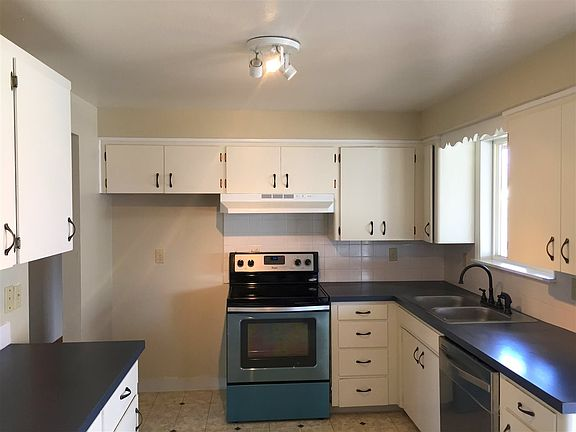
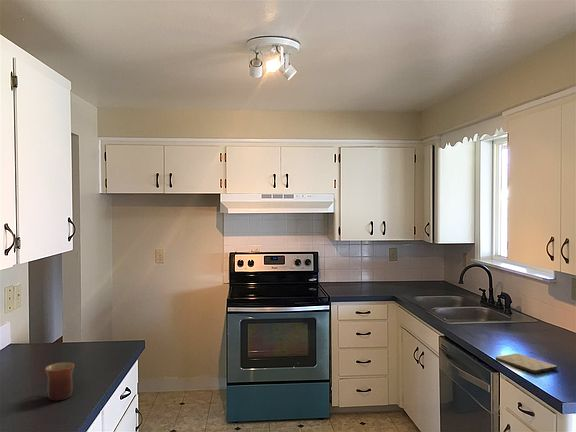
+ cutting board (525, 362)
+ mug (57, 380)
